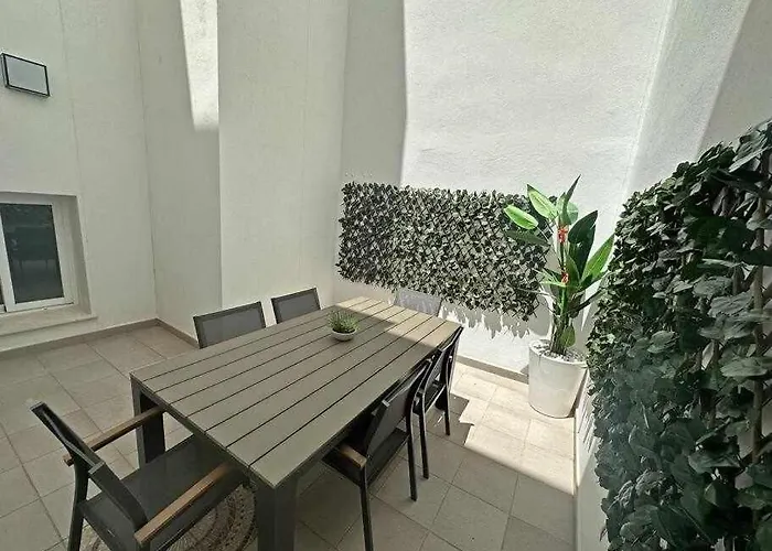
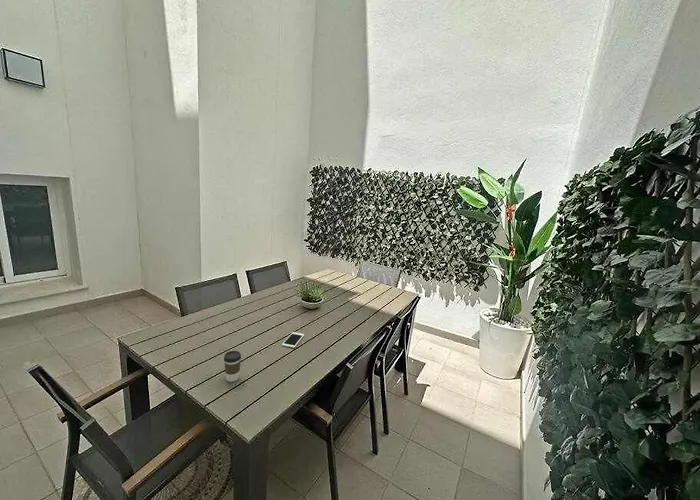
+ cell phone (293, 339)
+ coffee cup (232, 366)
